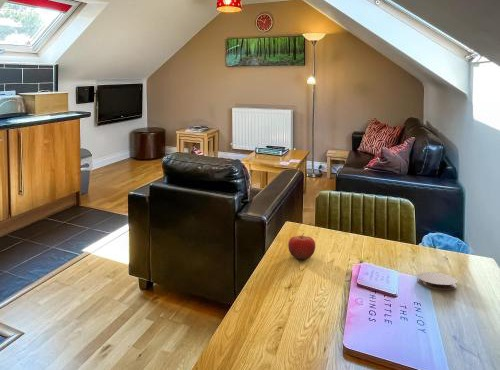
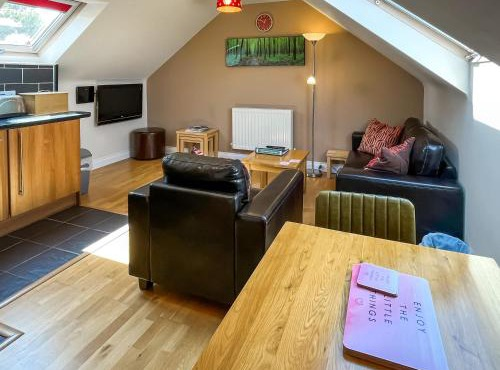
- fruit (301, 245)
- coaster (436, 280)
